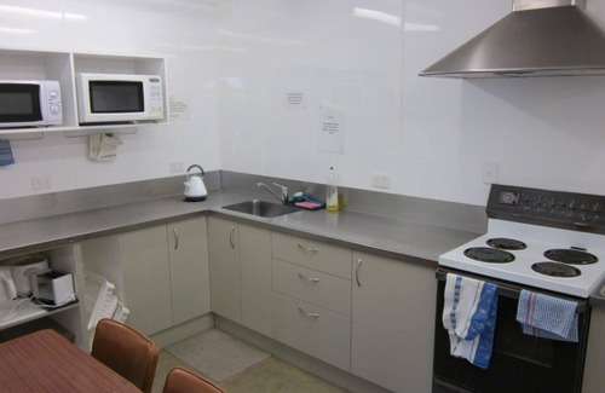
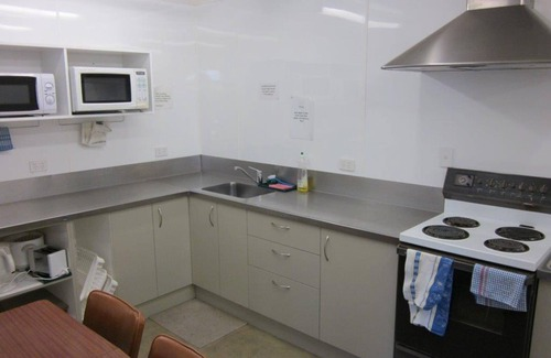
- kettle (195, 181)
